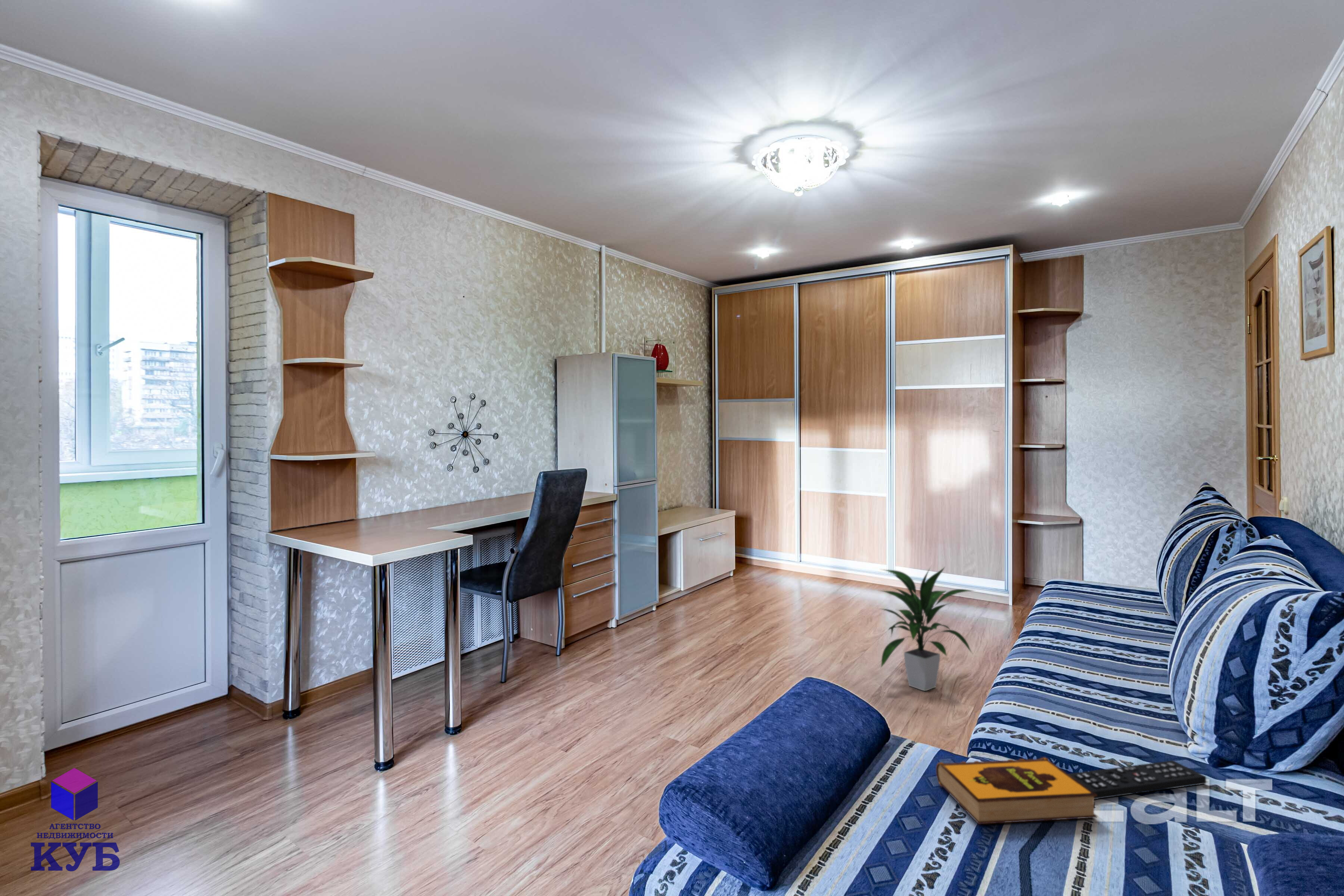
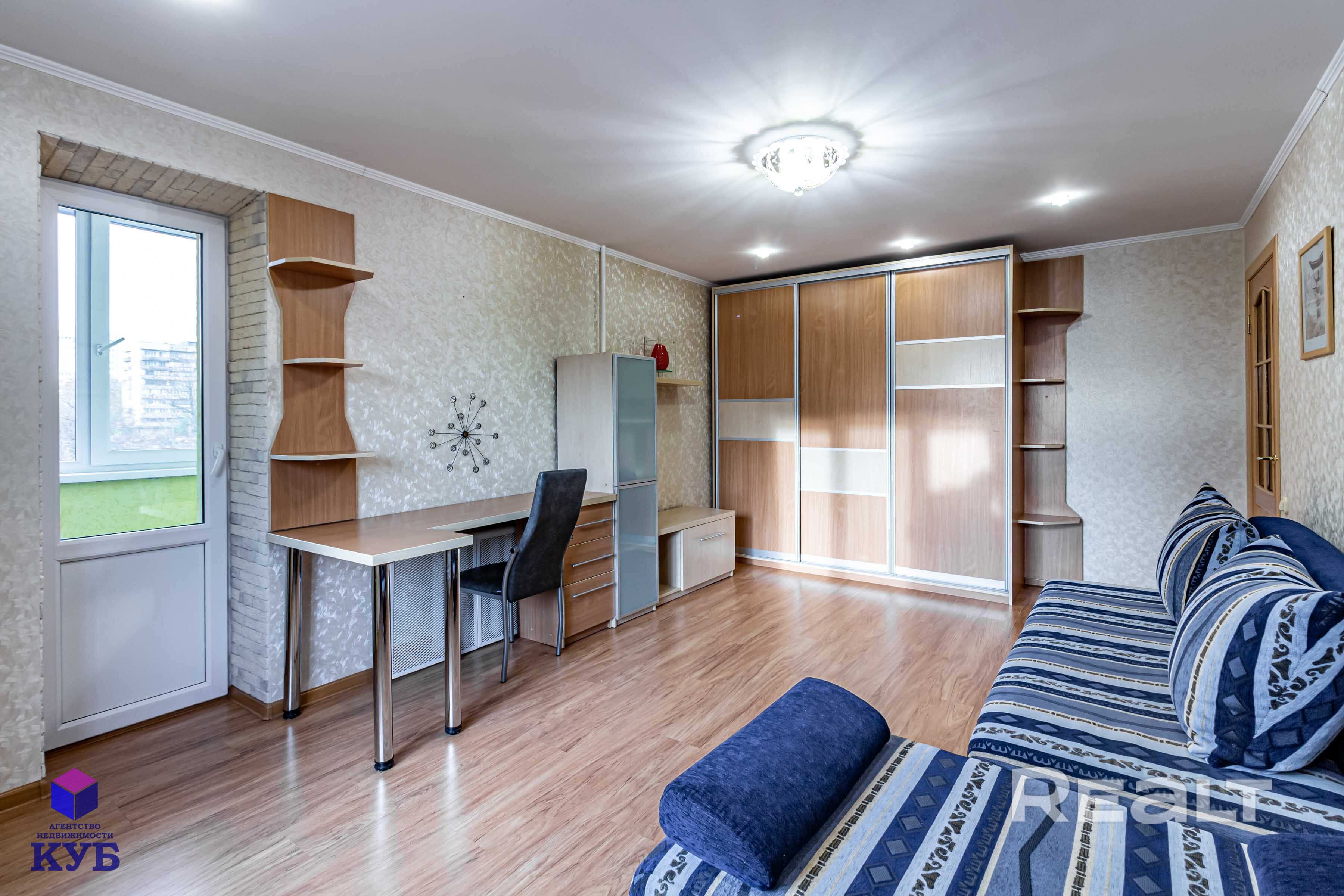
- remote control (1130, 778)
- indoor plant (917, 624)
- hardback book (1012, 787)
